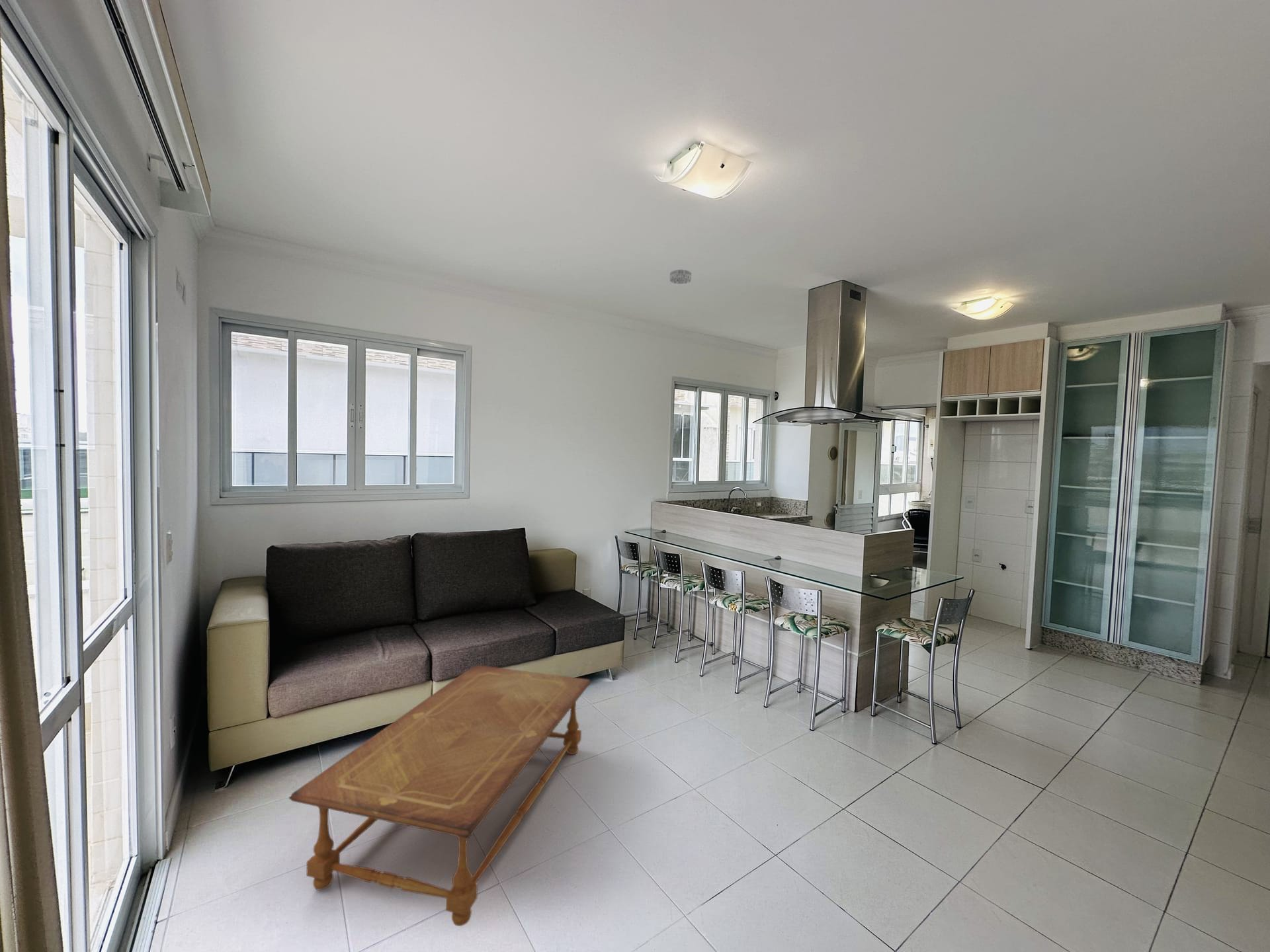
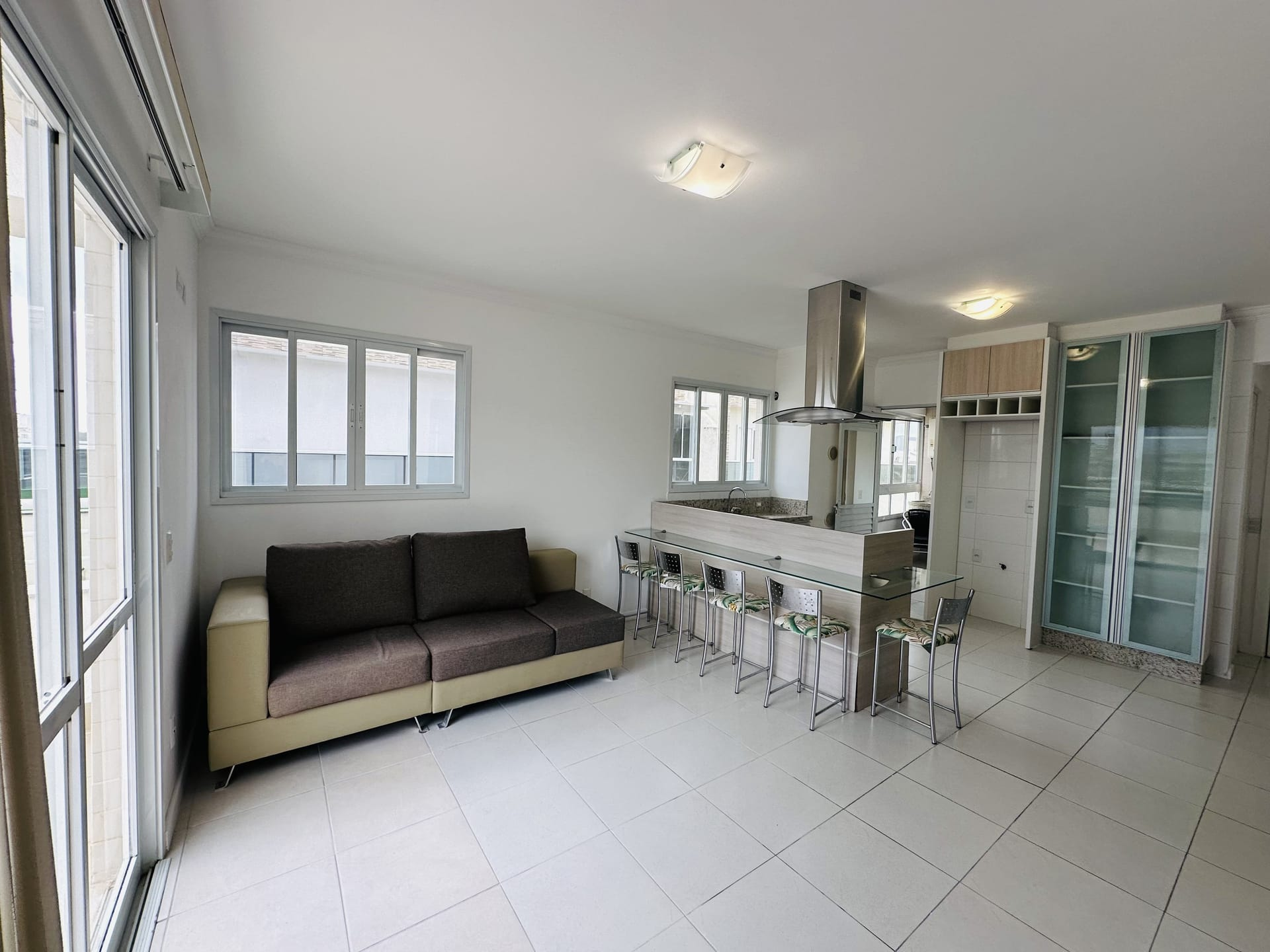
- coffee table (472, 765)
- smoke detector (680, 276)
